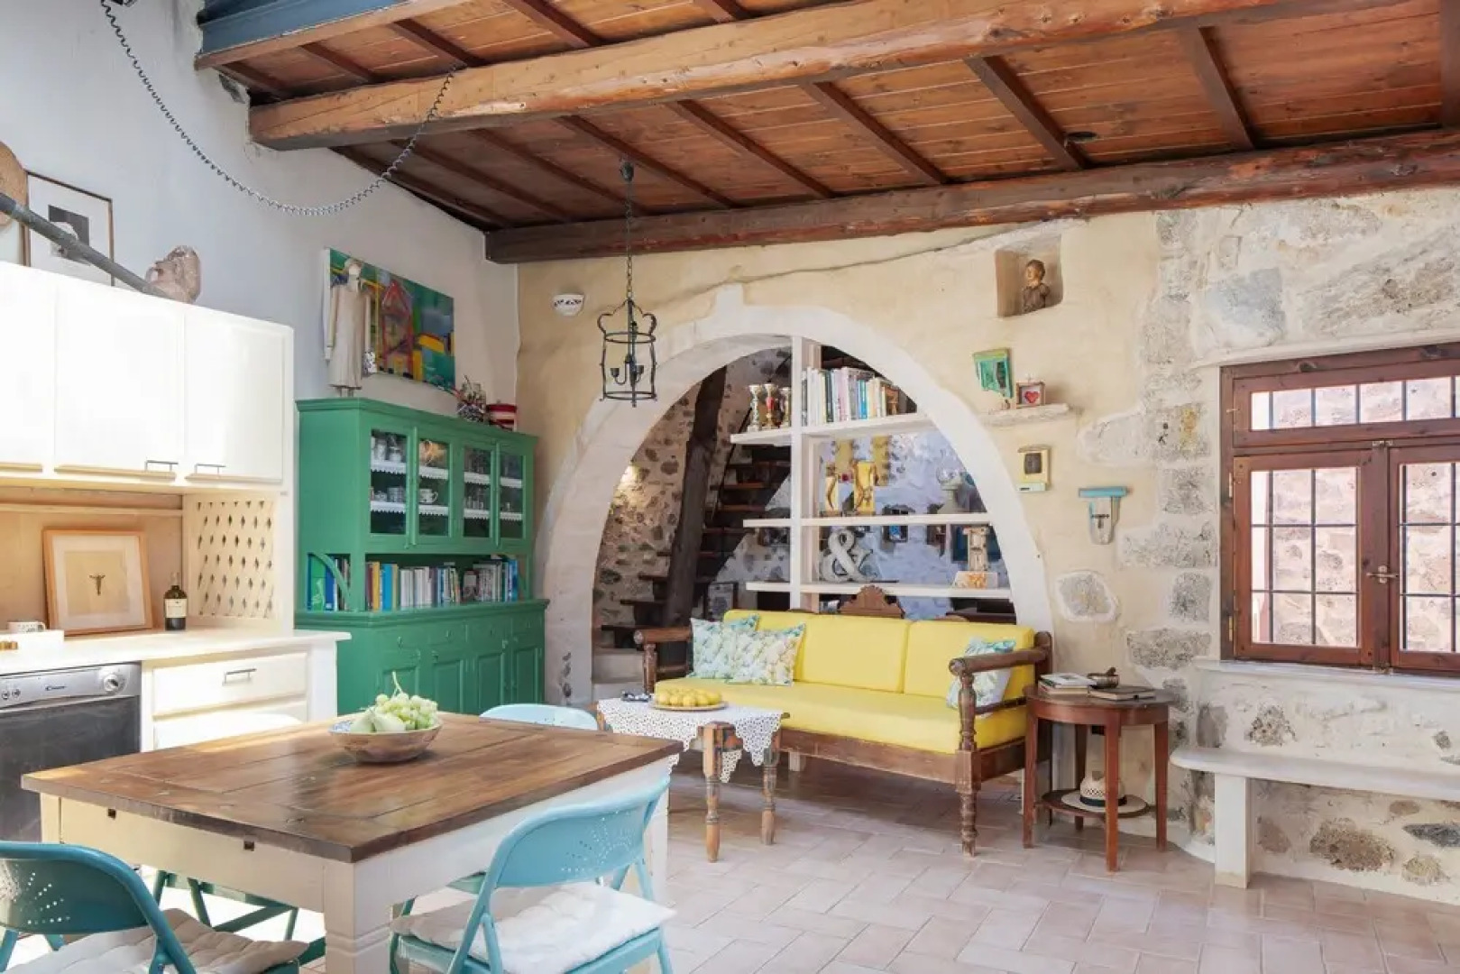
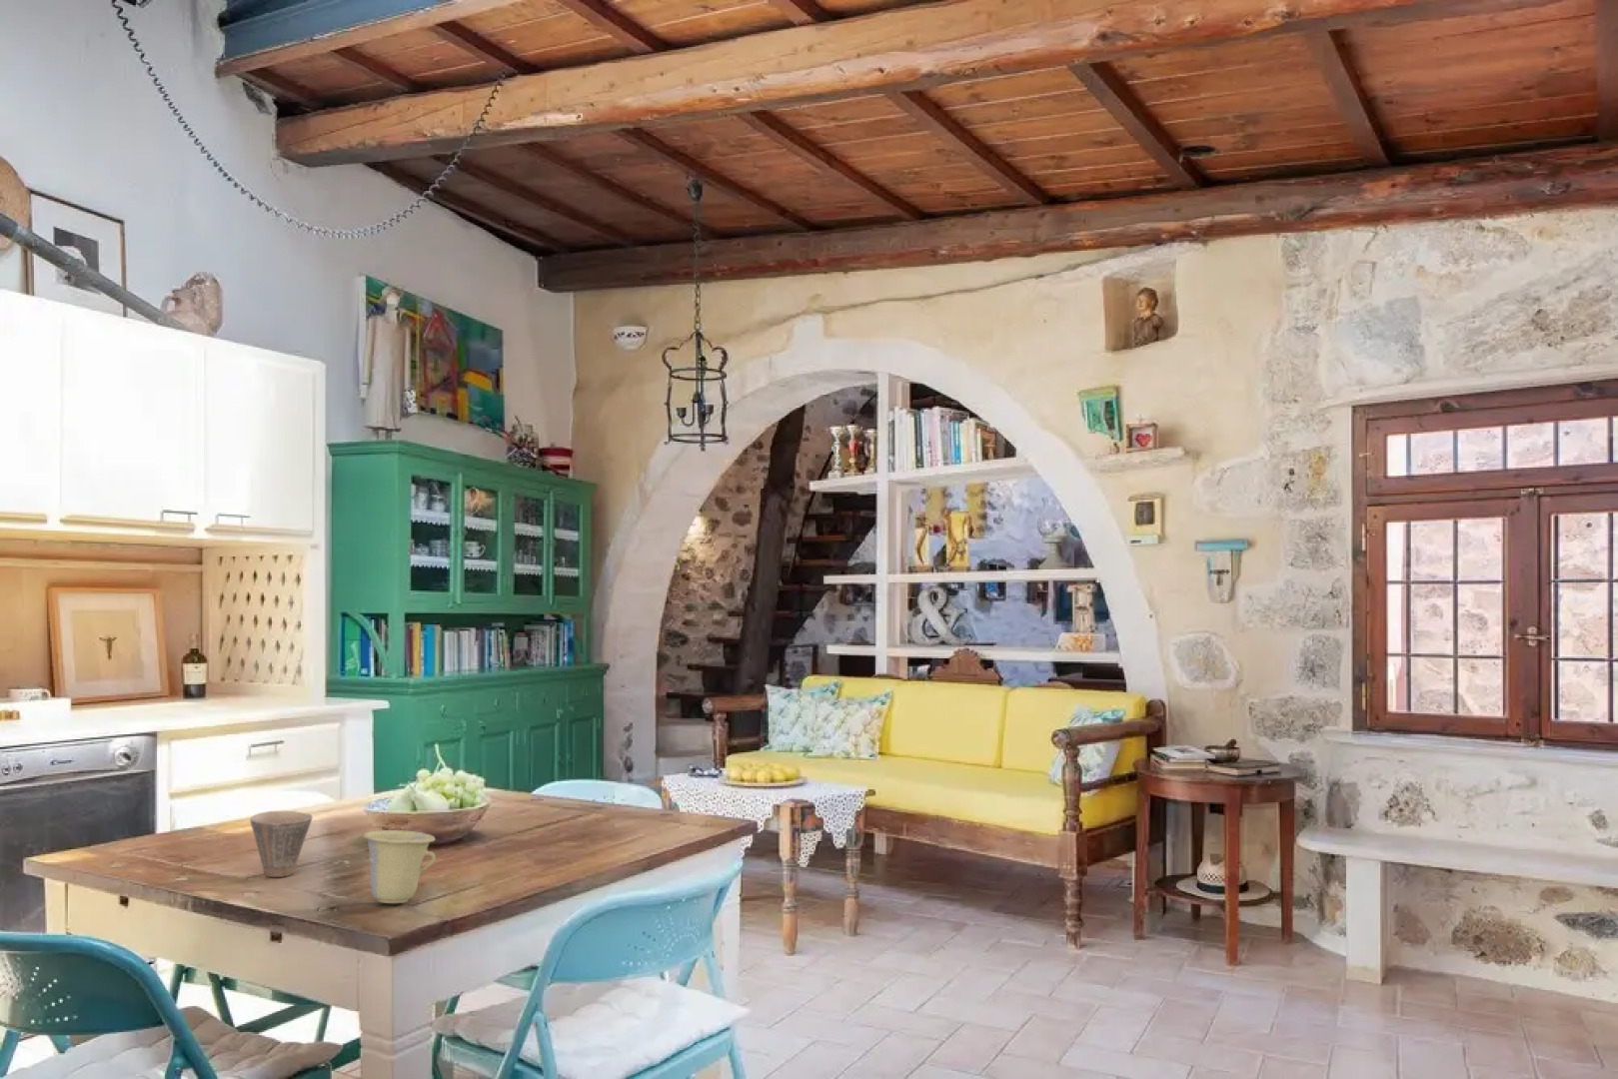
+ cup (281, 844)
+ cup (399, 865)
